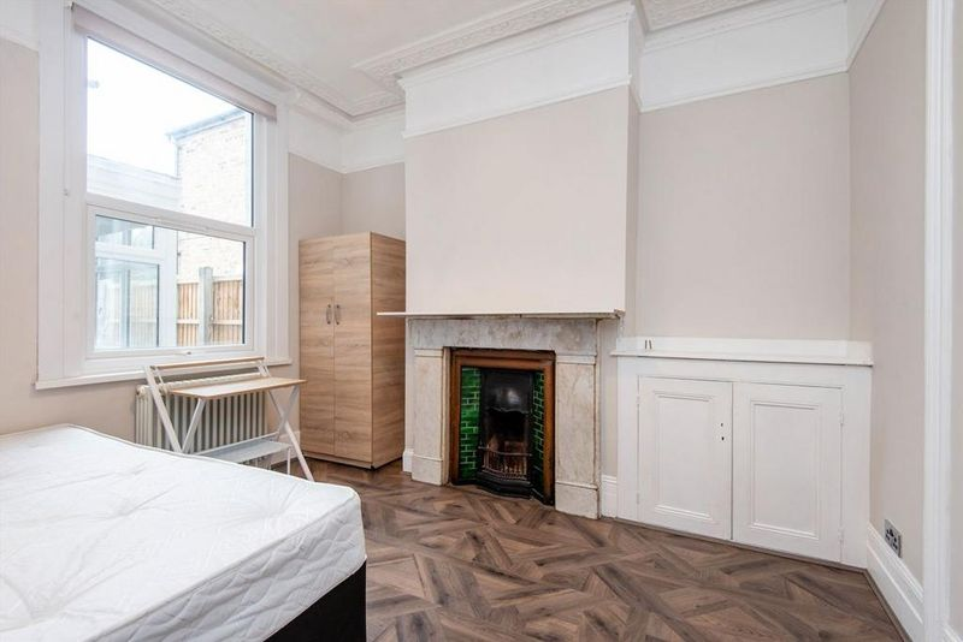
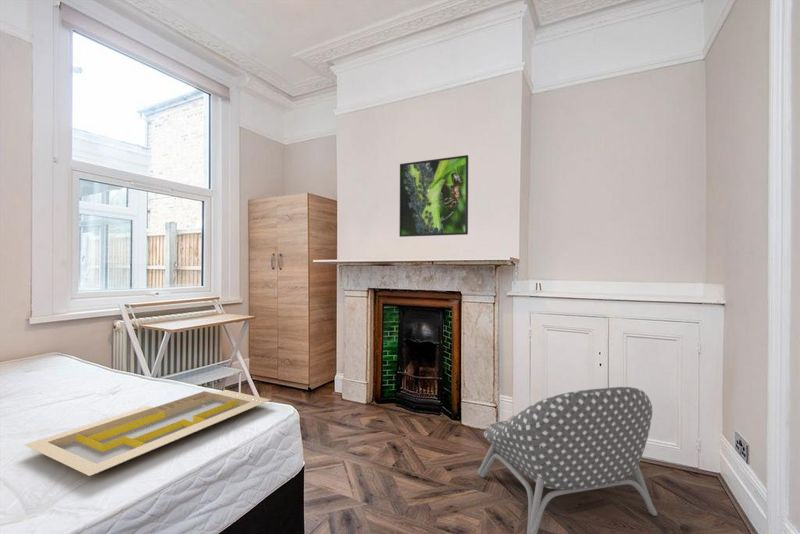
+ serving tray (165, 422)
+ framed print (432, 197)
+ armchair (559, 432)
